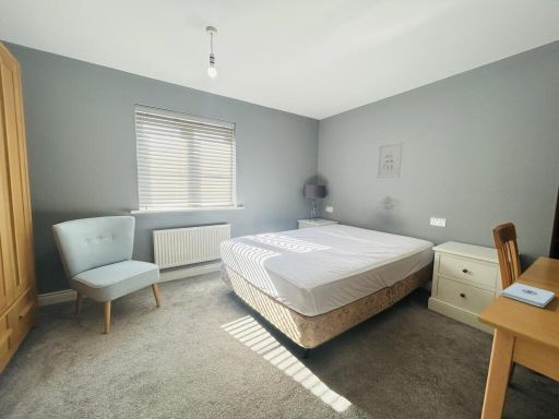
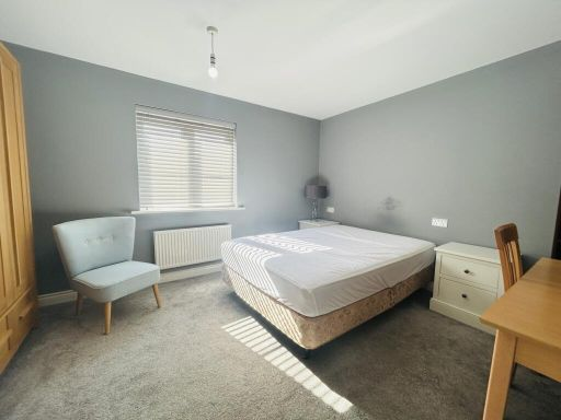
- wall art (389, 160)
- notepad (527, 294)
